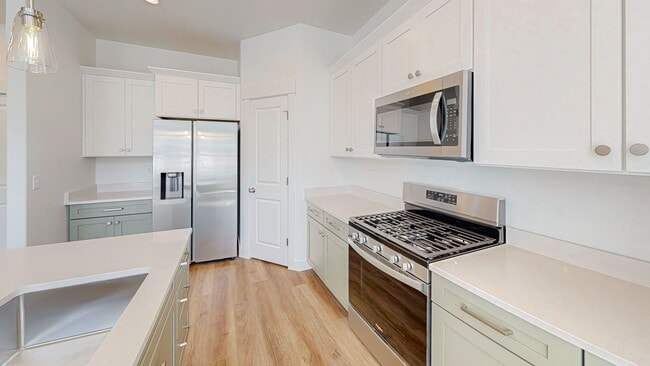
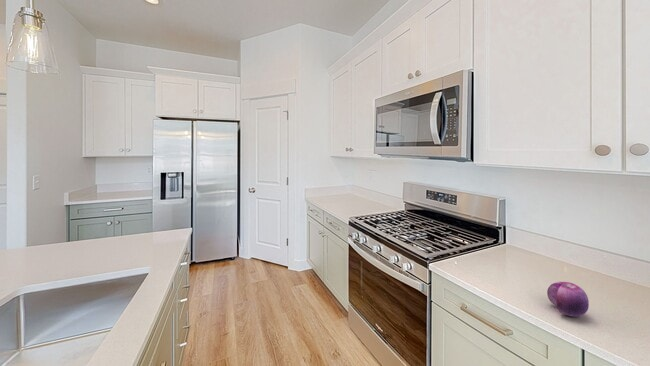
+ fruit (567, 298)
